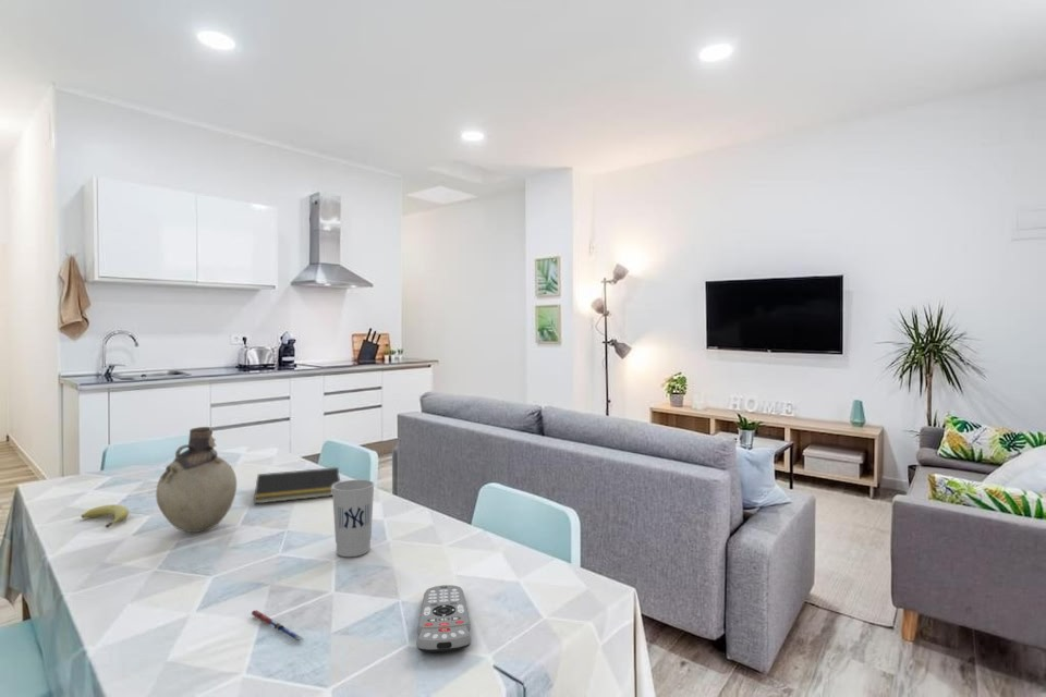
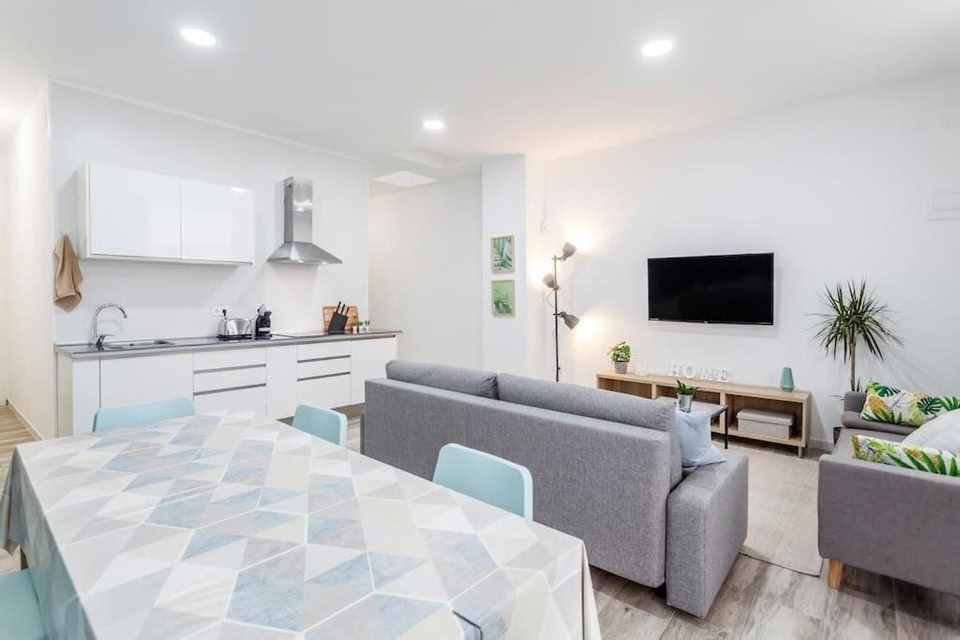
- pen (276, 624)
- vase (197, 479)
- notepad (299, 484)
- cup (353, 517)
- remote control (443, 615)
- fruit (108, 514)
